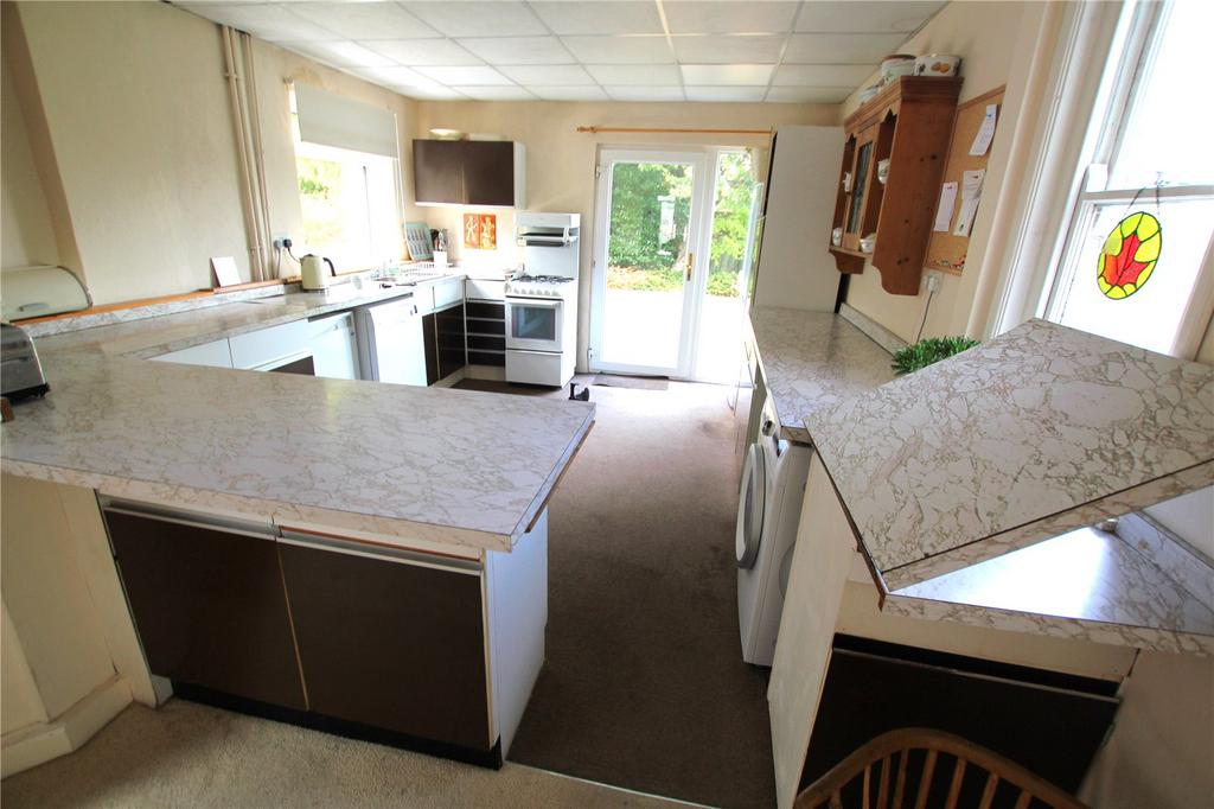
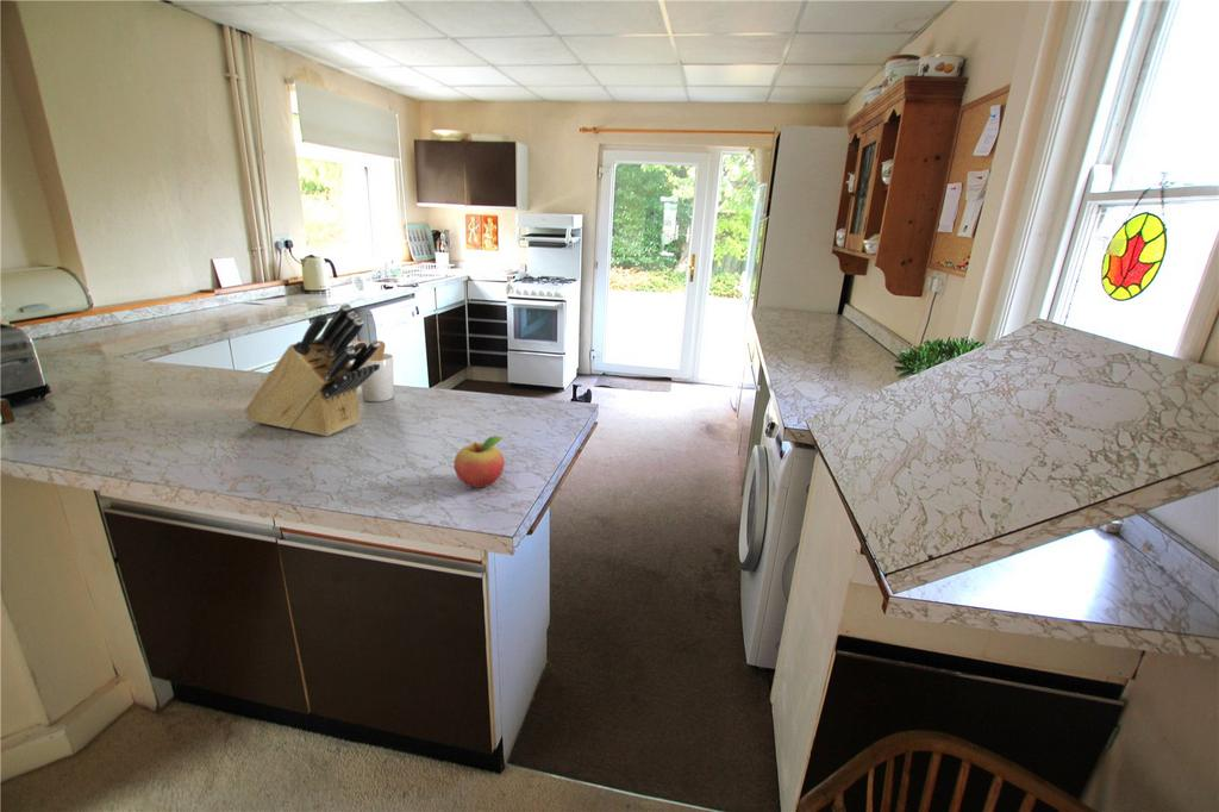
+ utensil holder (364, 367)
+ knife block (310, 366)
+ fruit (479, 460)
